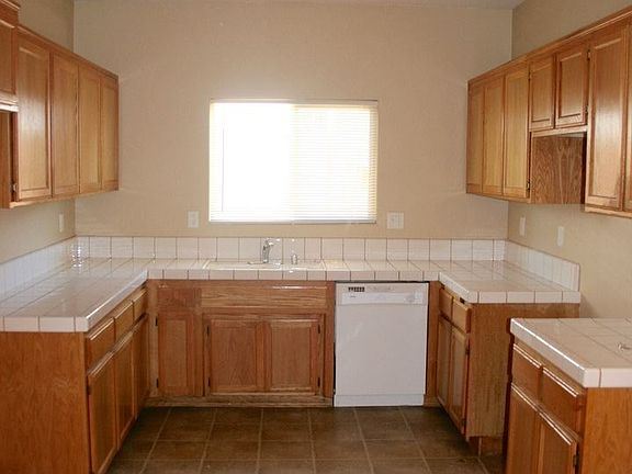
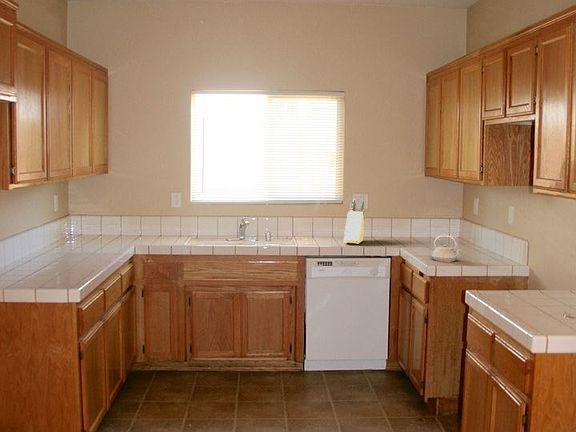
+ teapot (446, 248)
+ knife block (354, 220)
